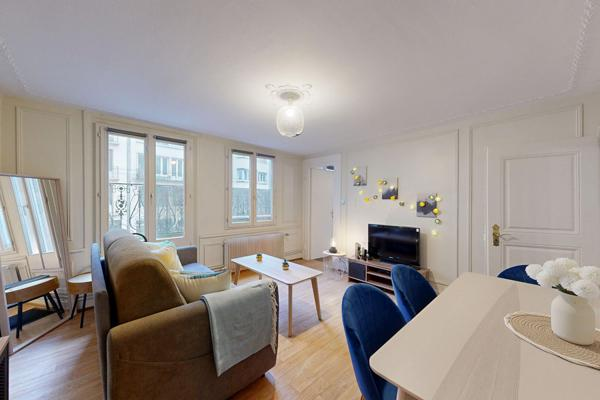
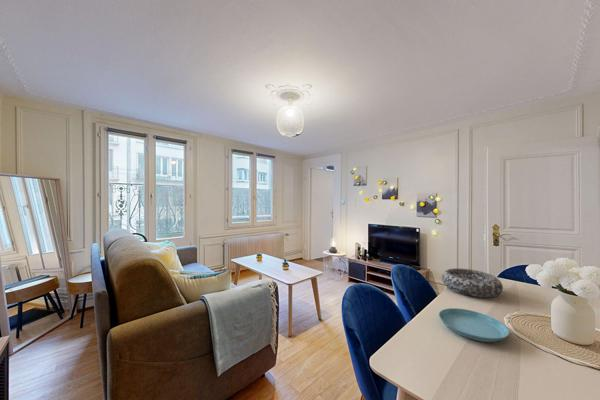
+ decorative bowl (470, 282)
+ saucer (471, 324)
